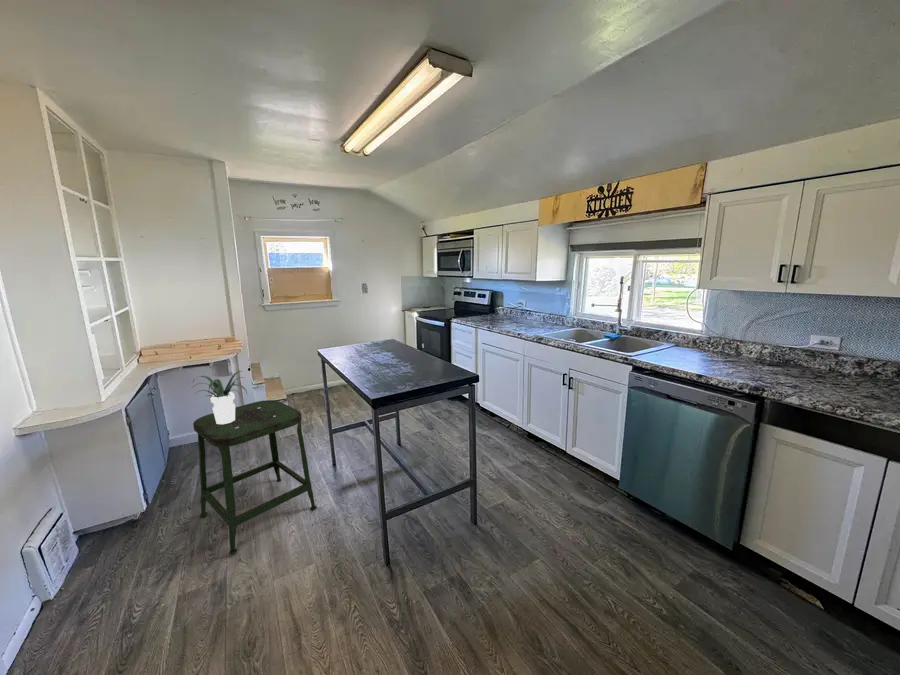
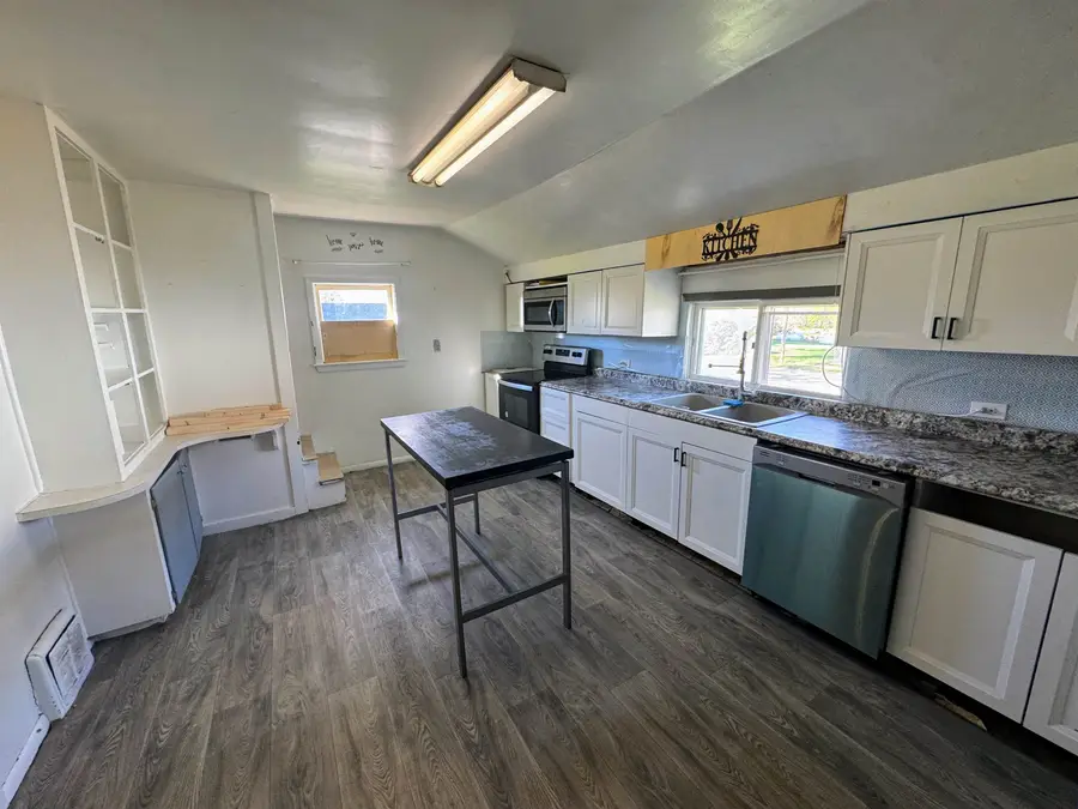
- potted plant (224, 397)
- stool (254, 468)
